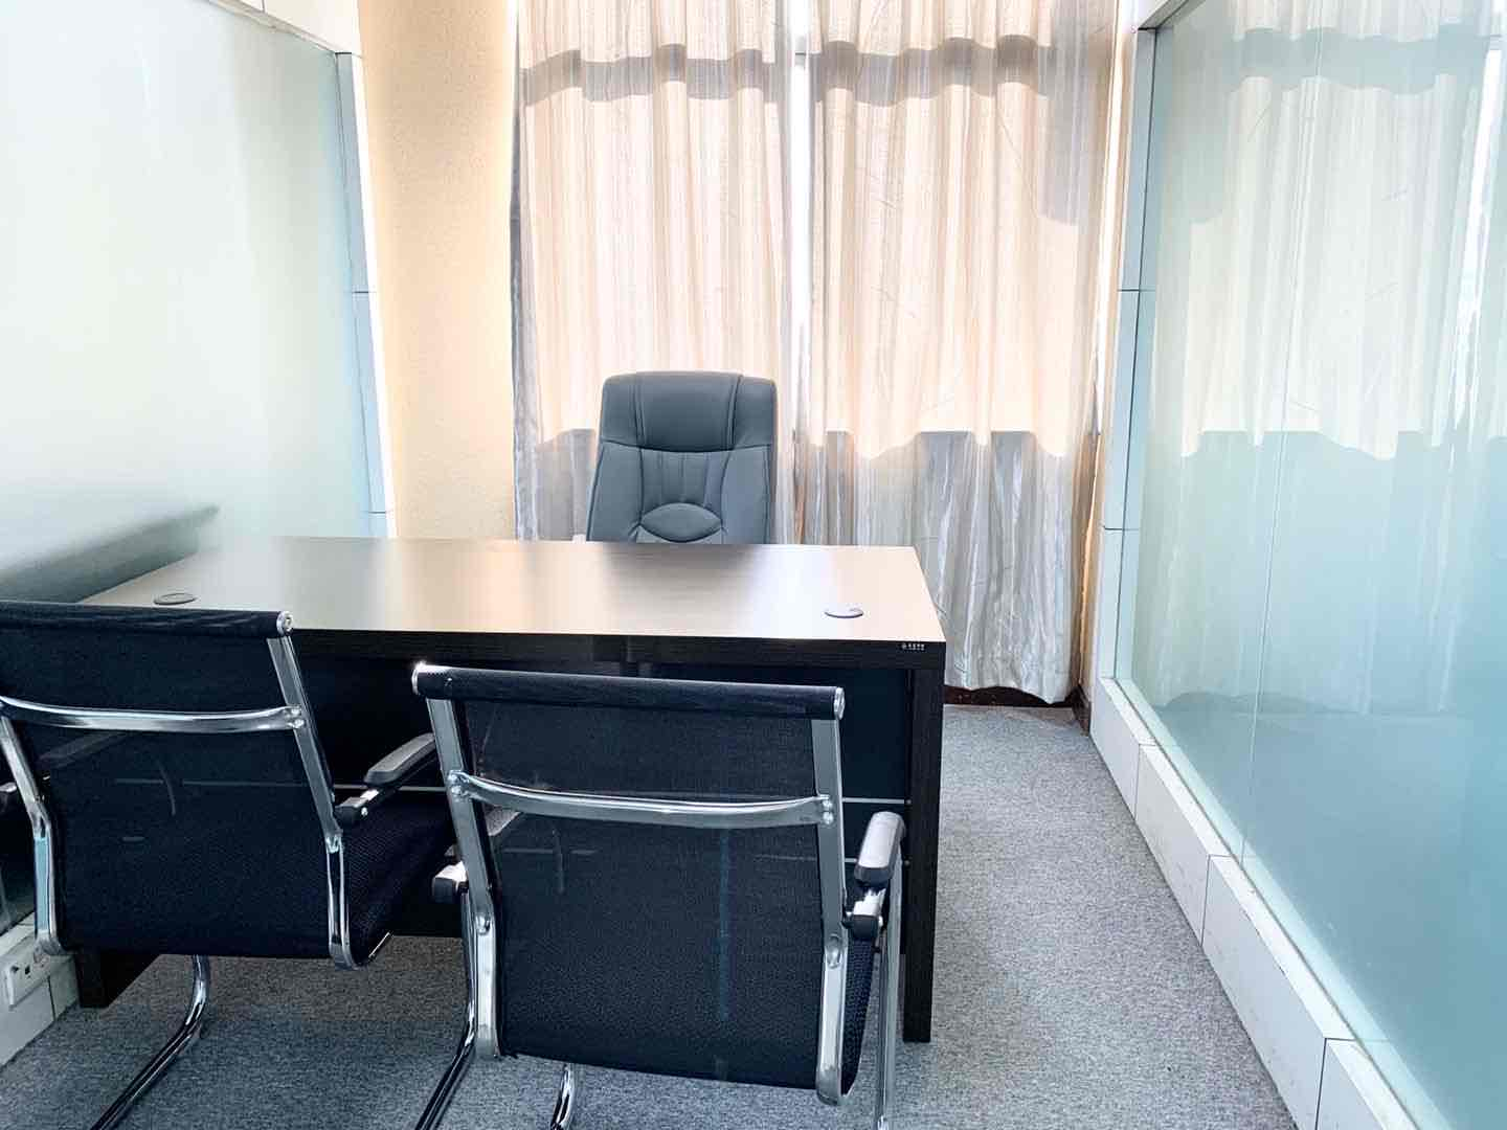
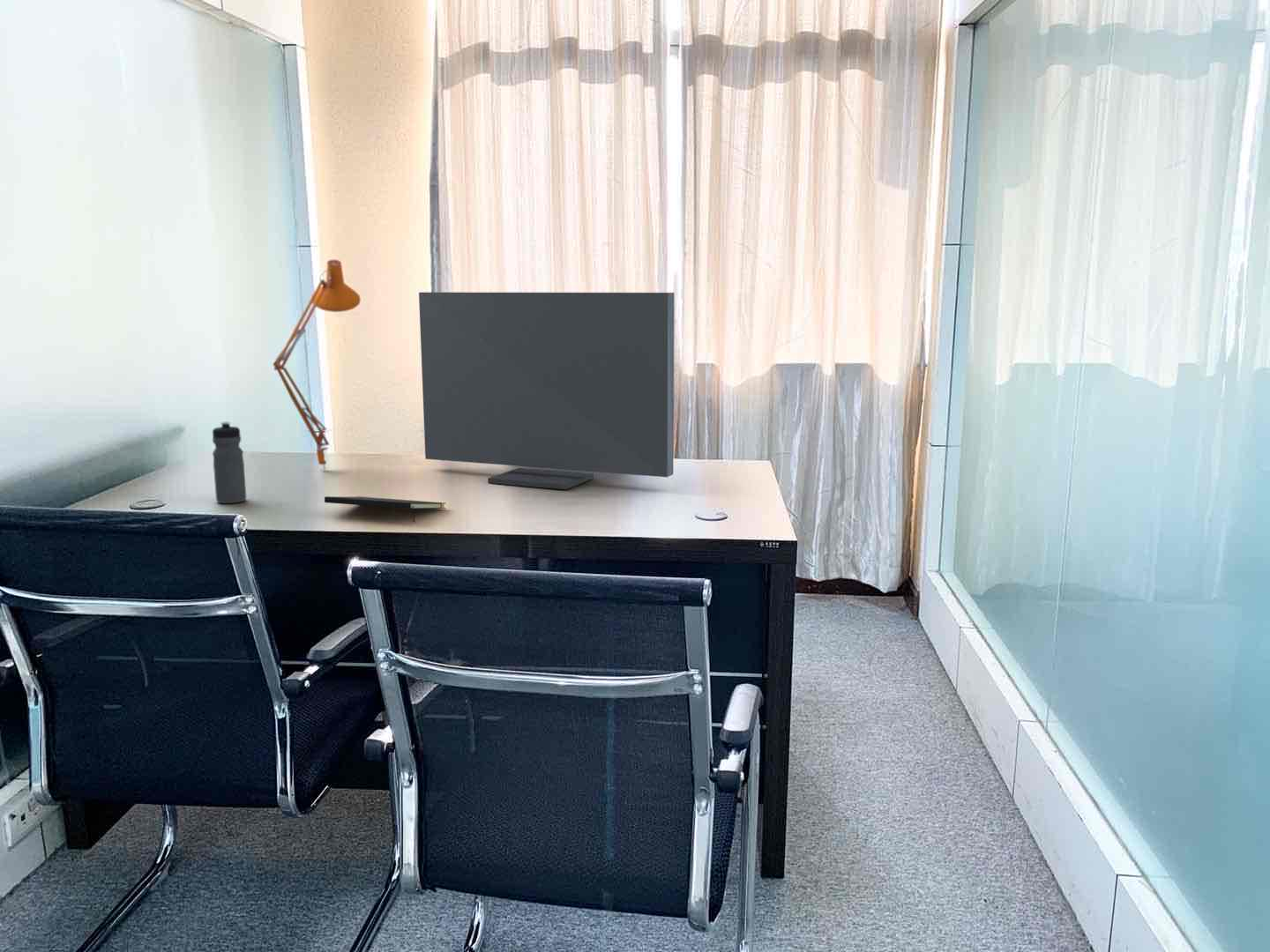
+ computer monitor (540, 388)
+ water bottle (228, 461)
+ notepad (385, 502)
+ desk lamp (293, 380)
